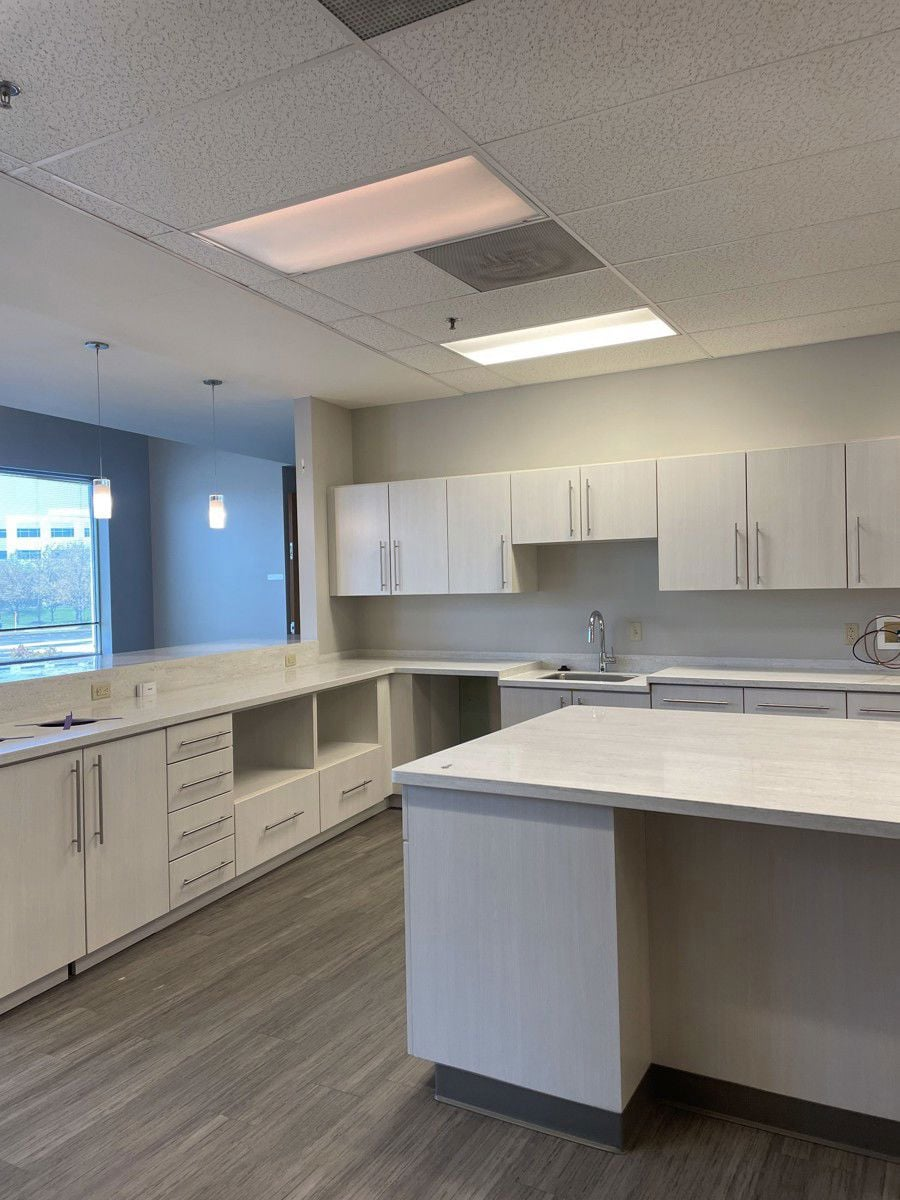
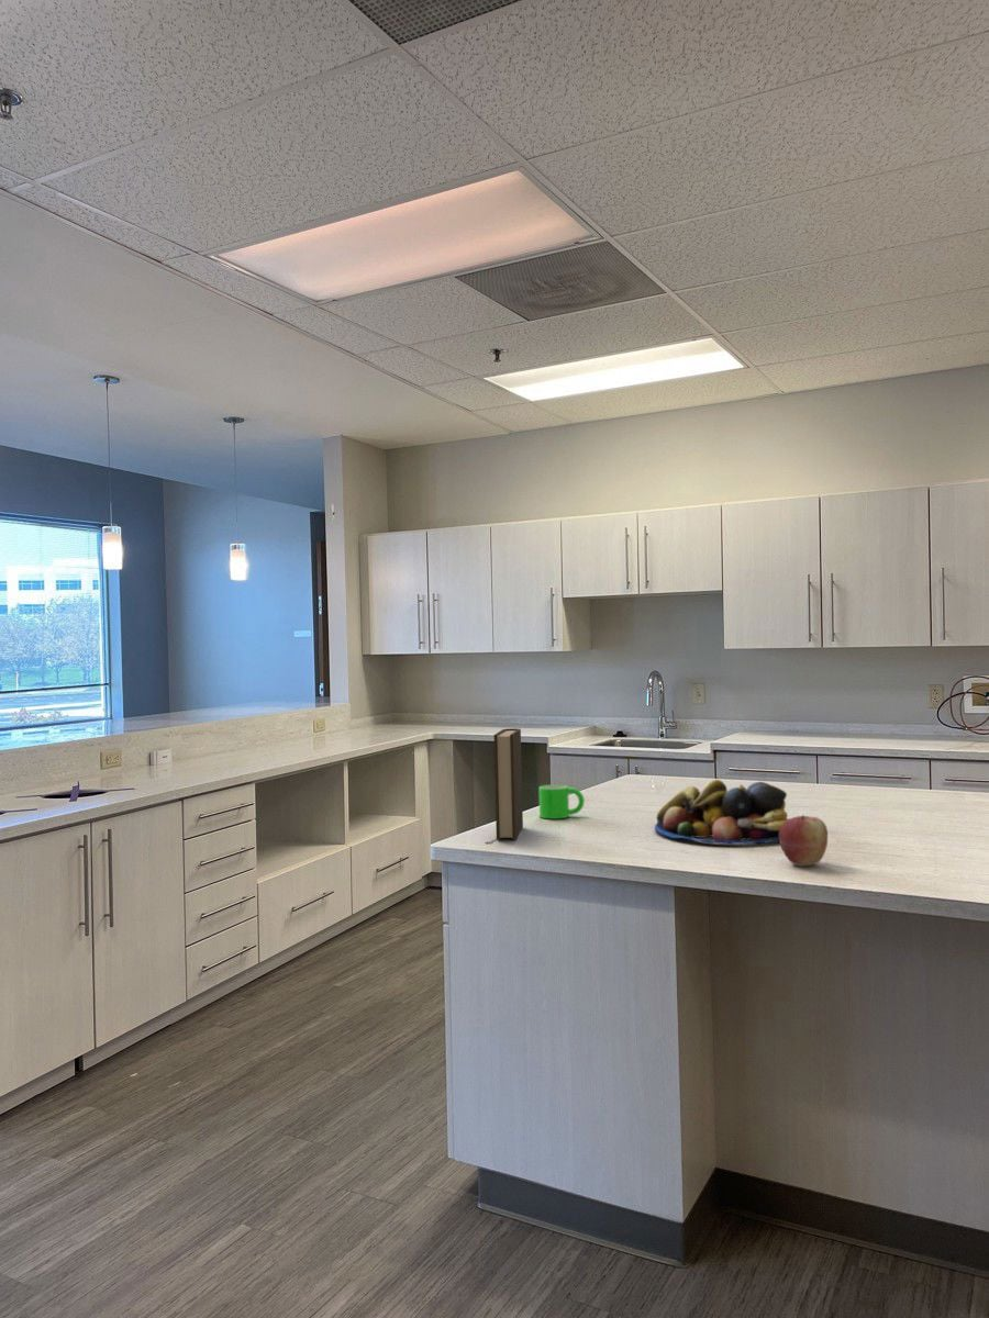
+ apple (802, 839)
+ fruit bowl (724, 804)
+ mug (562, 801)
+ book (509, 782)
